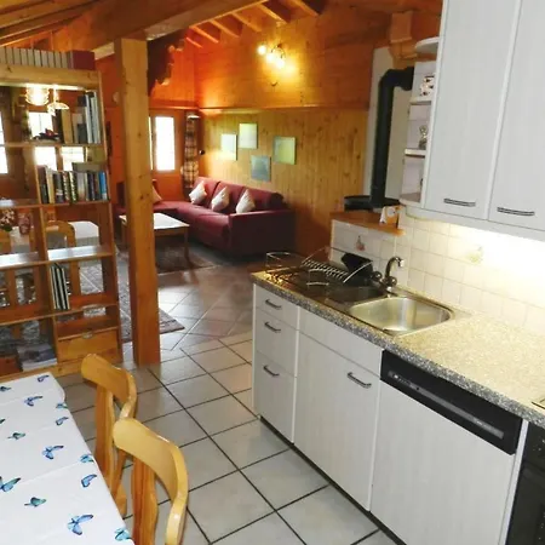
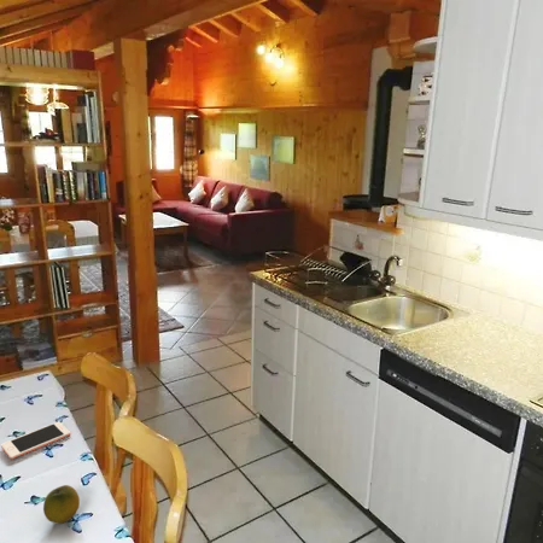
+ fruit (62, 503)
+ cell phone (36, 439)
